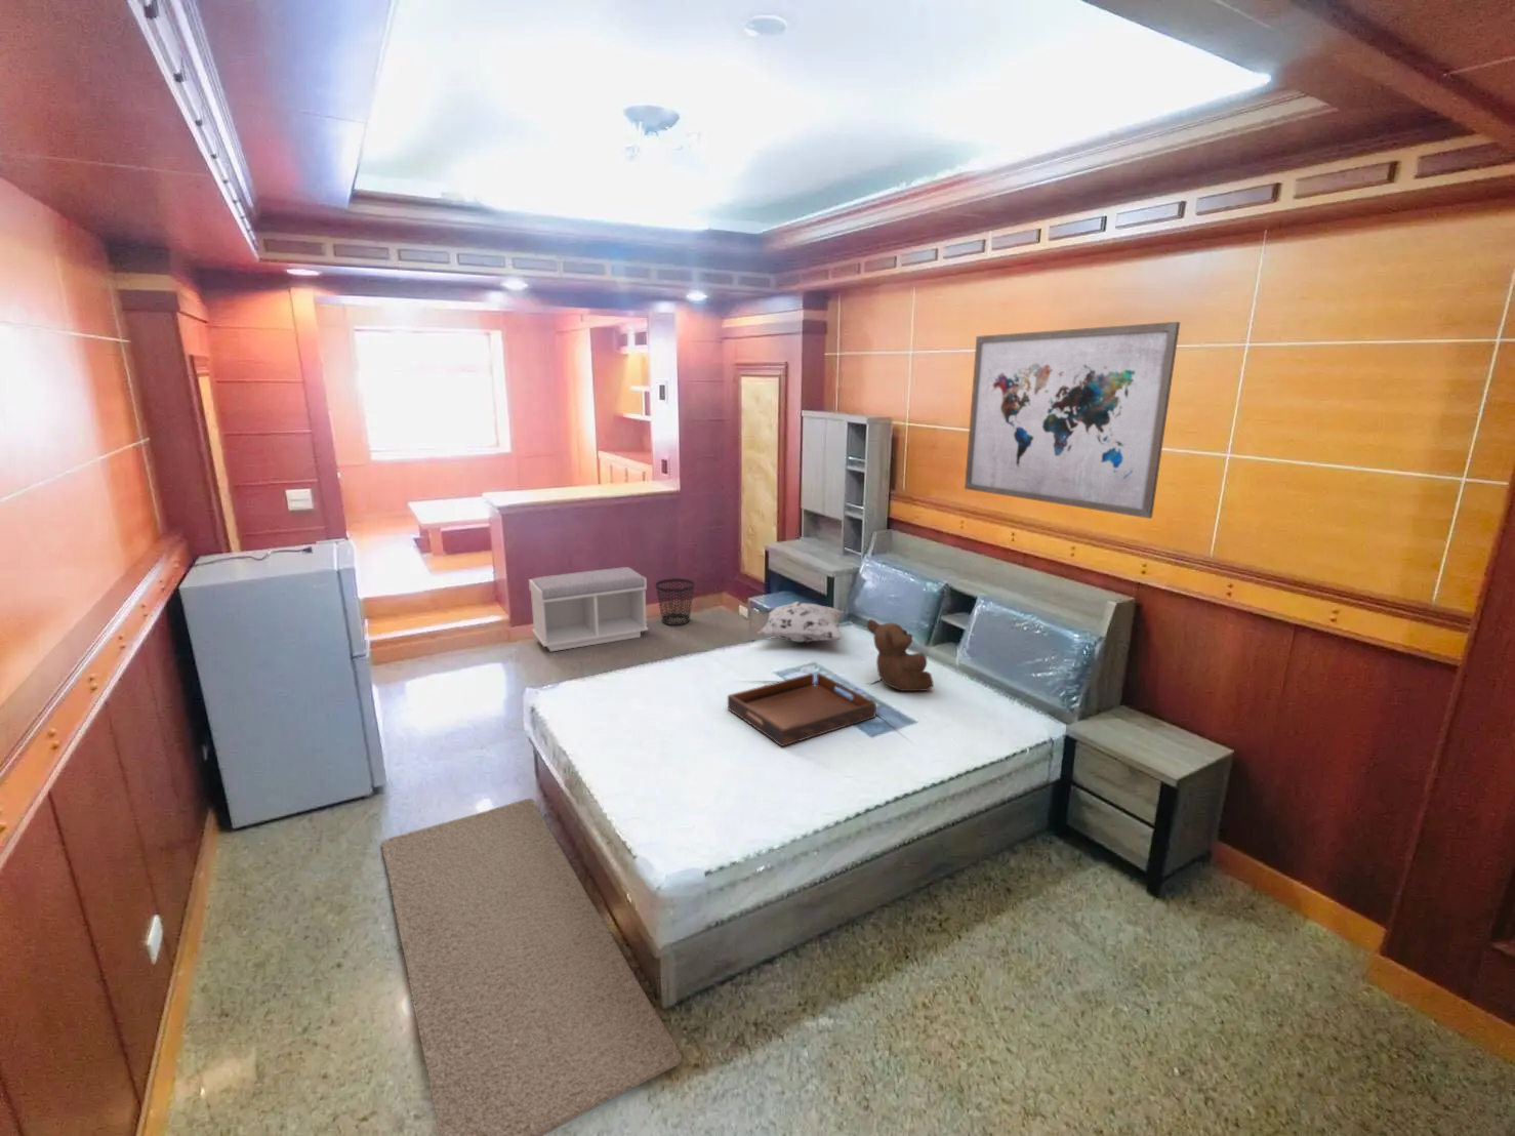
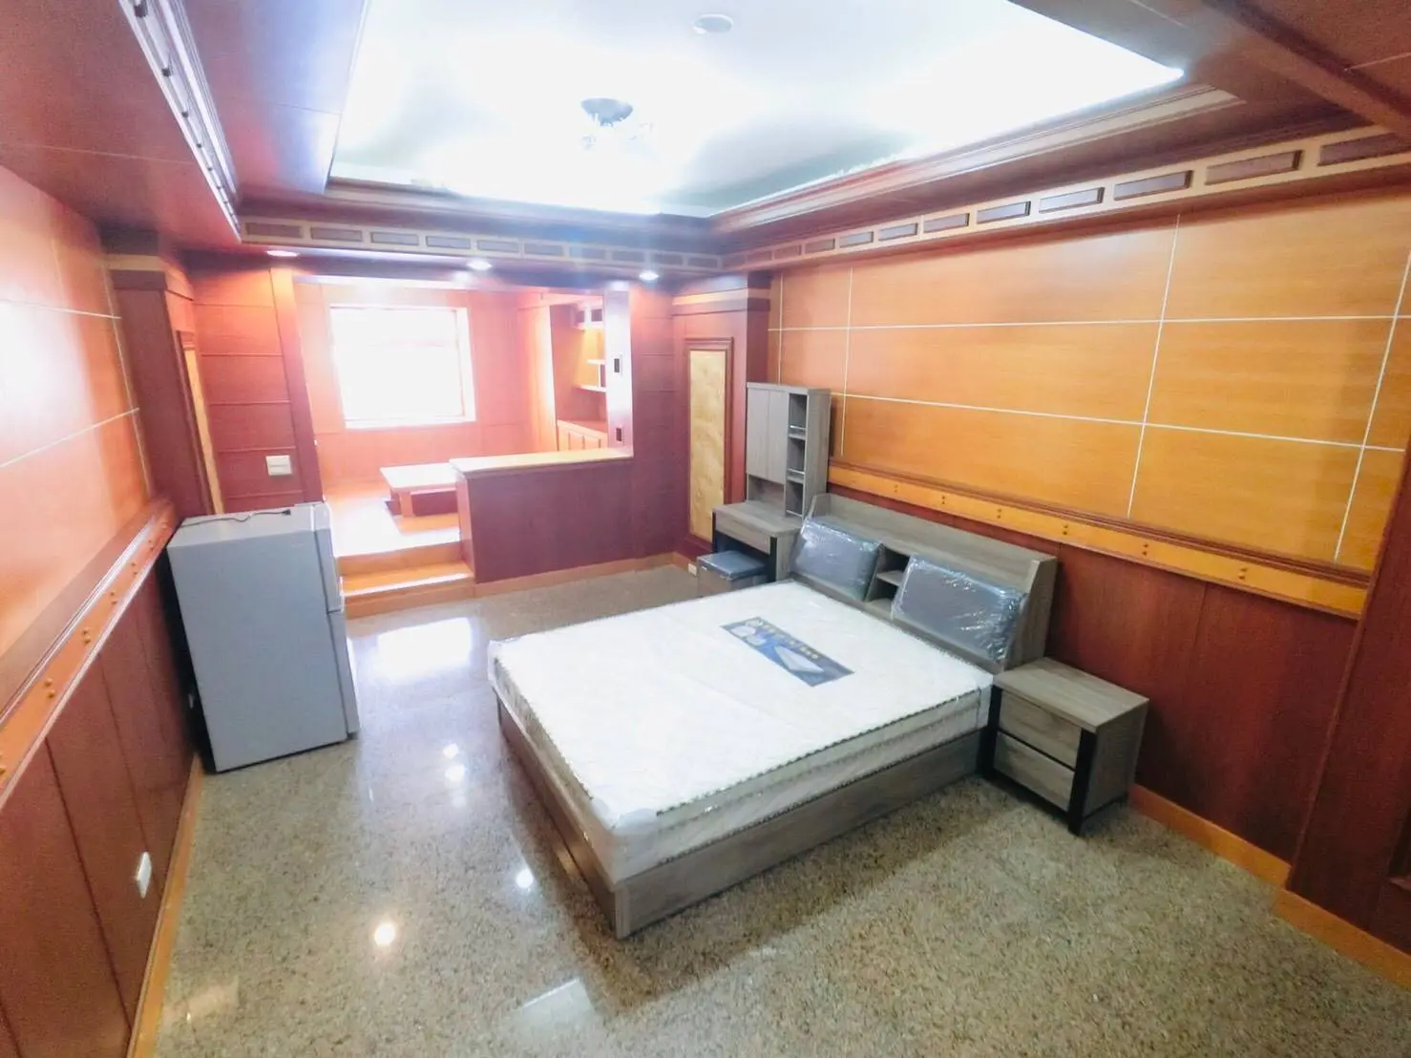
- decorative pillow (802, 622)
- wall art (1055, 419)
- serving tray (800, 705)
- teddy bear (899, 654)
- rug (503, 930)
- bench (589, 607)
- wastebasket (674, 601)
